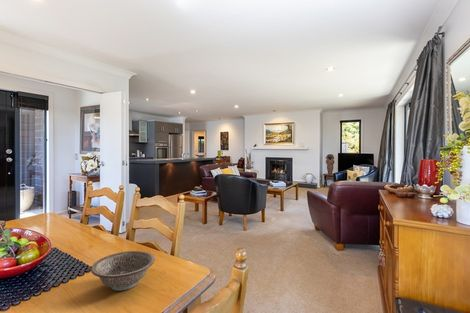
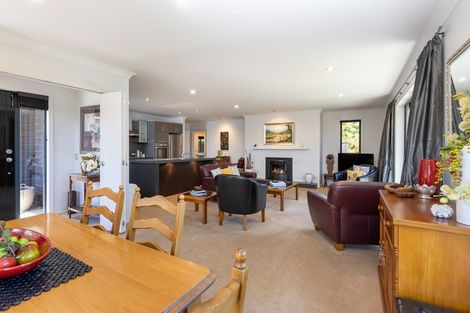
- decorative bowl (124, 272)
